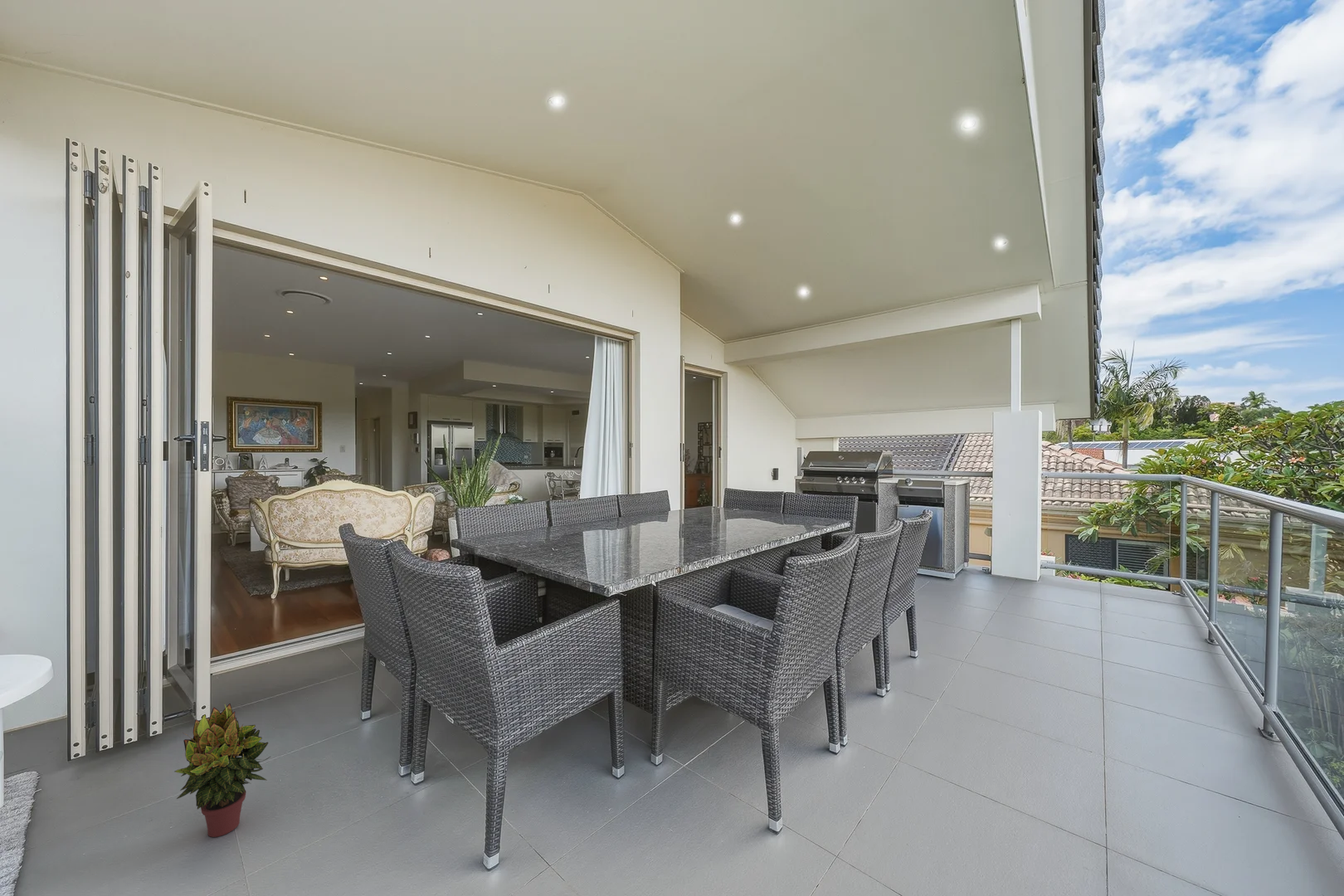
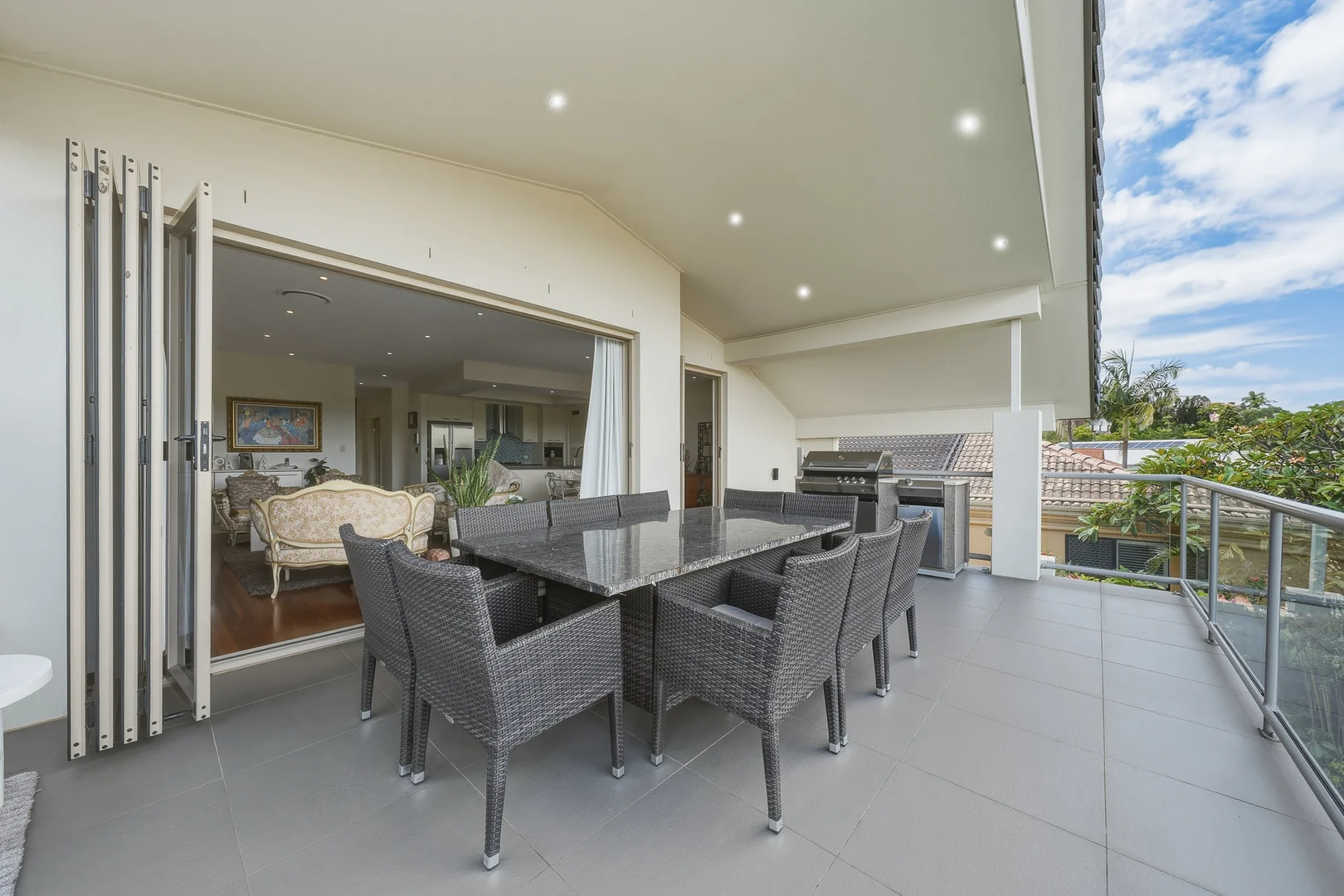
- potted plant (222, 767)
